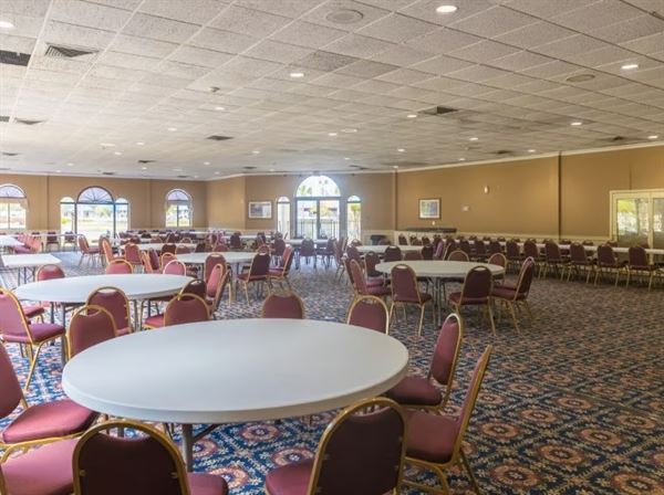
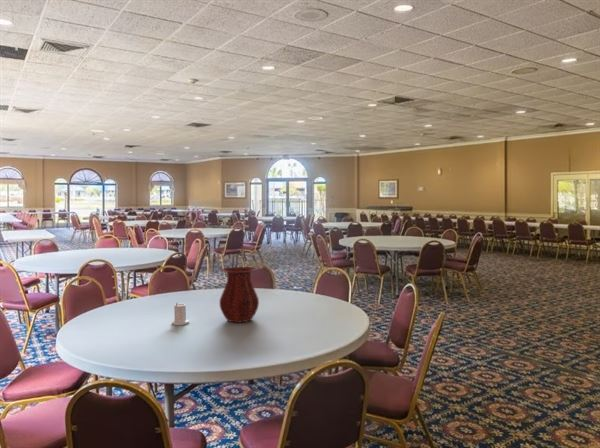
+ candle (180, 312)
+ vase (239, 294)
